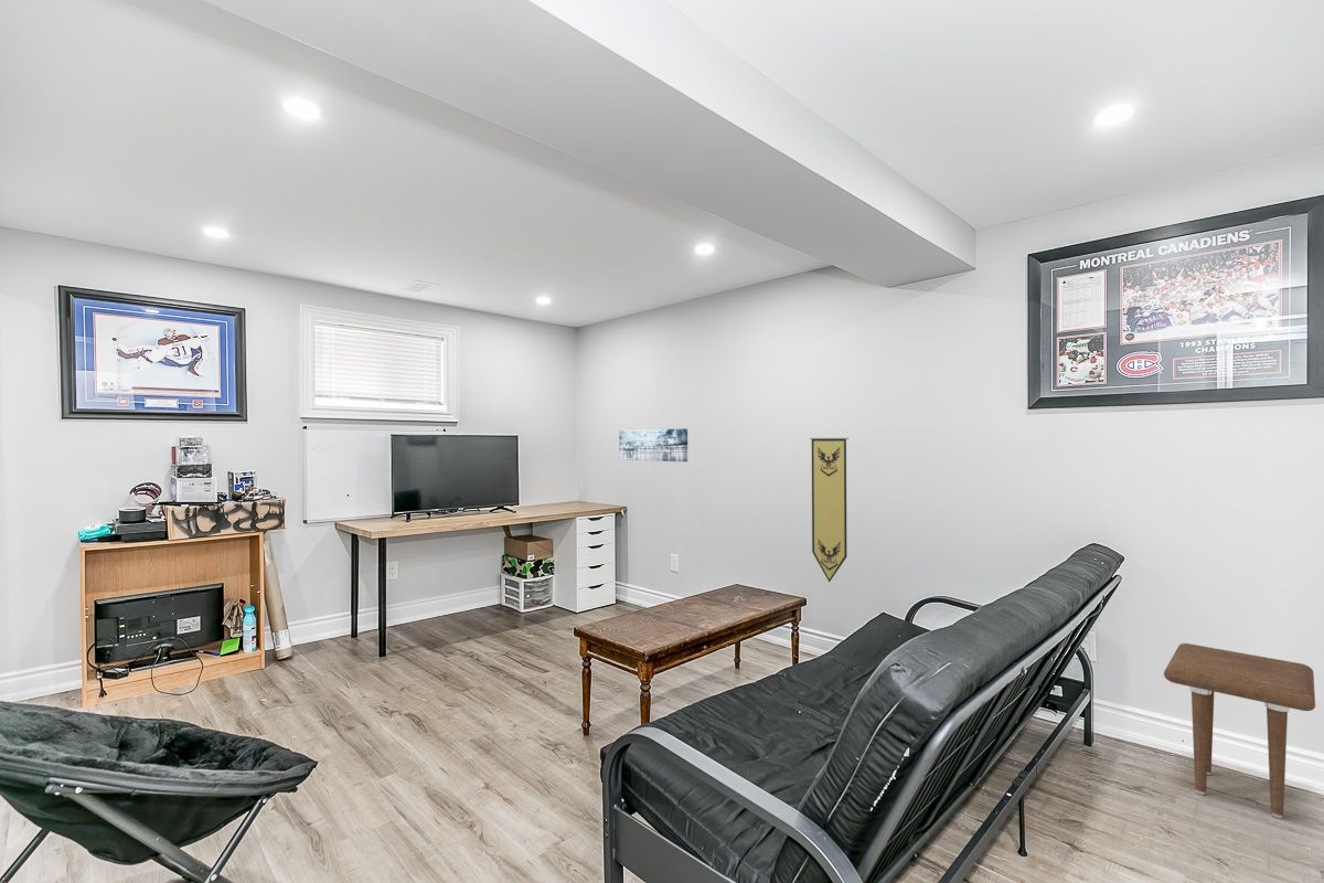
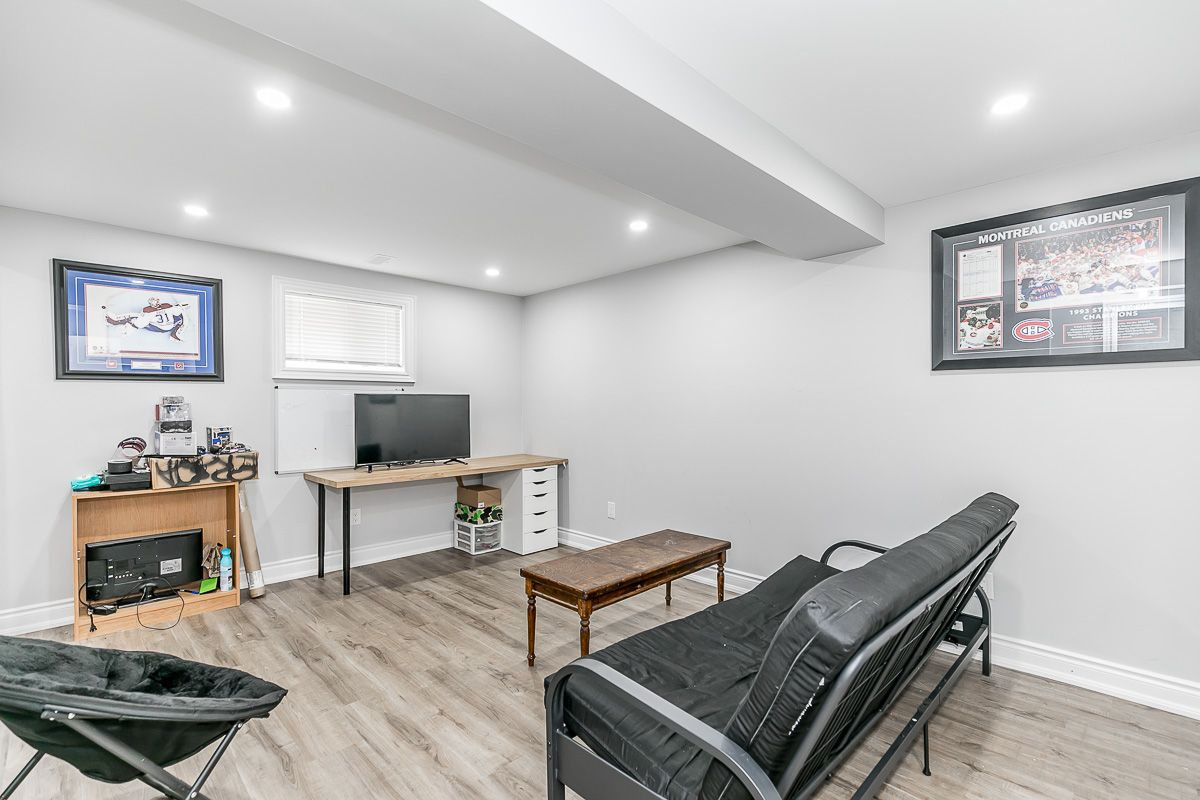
- side table (1213, 721)
- pennant (829, 510)
- wall art (651, 445)
